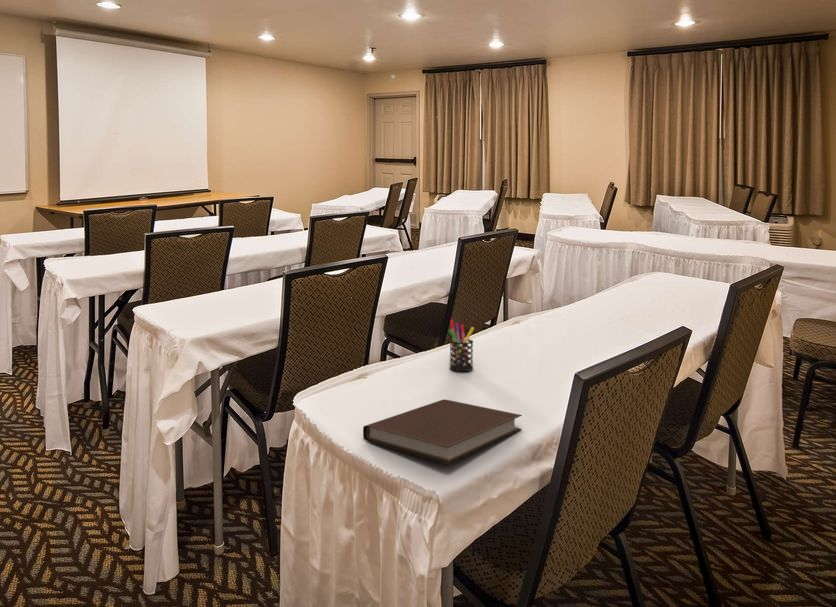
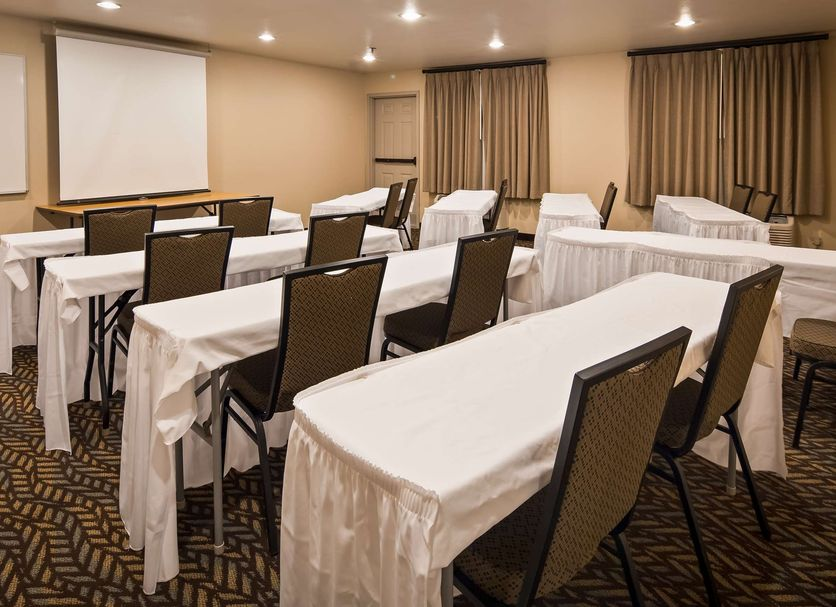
- notebook (444, 427)
- pen holder (458, 344)
